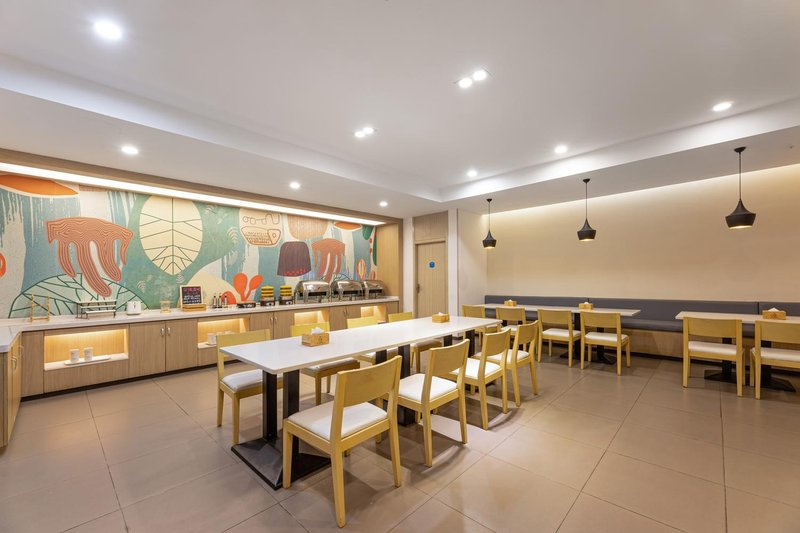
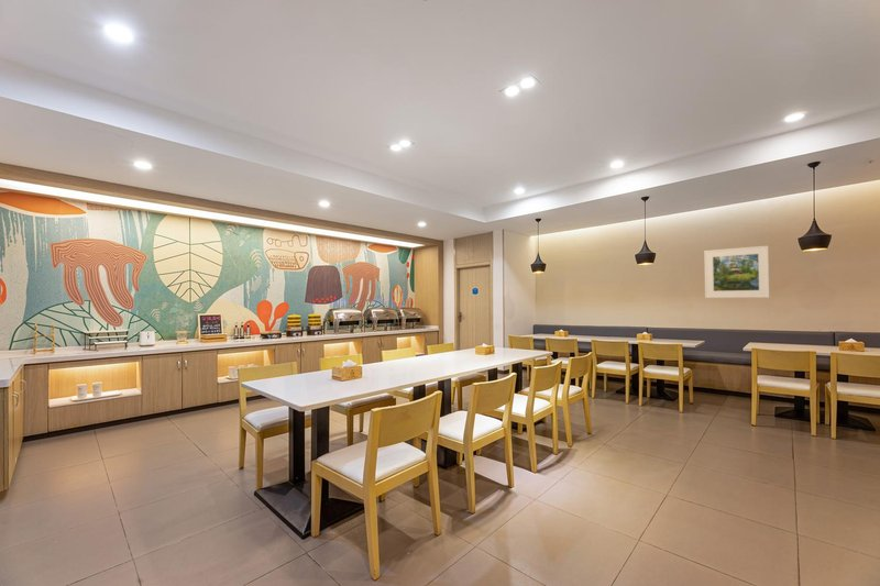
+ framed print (735, 273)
